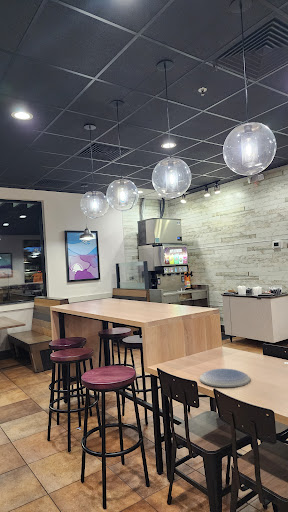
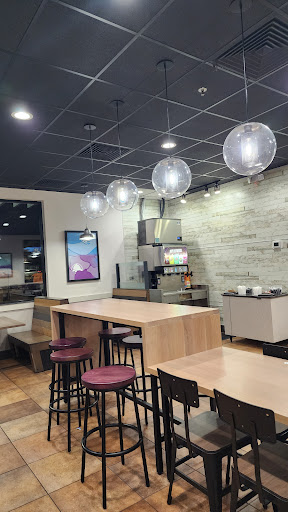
- plate (224, 375)
